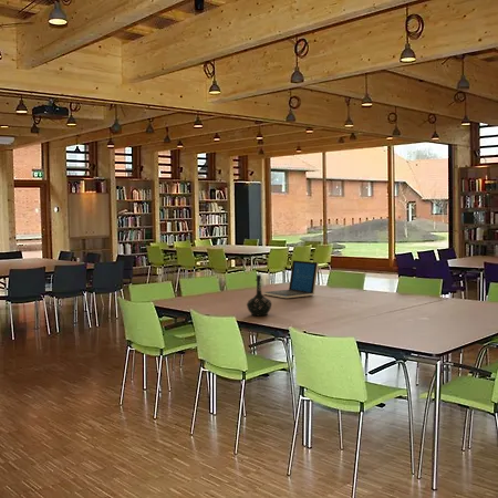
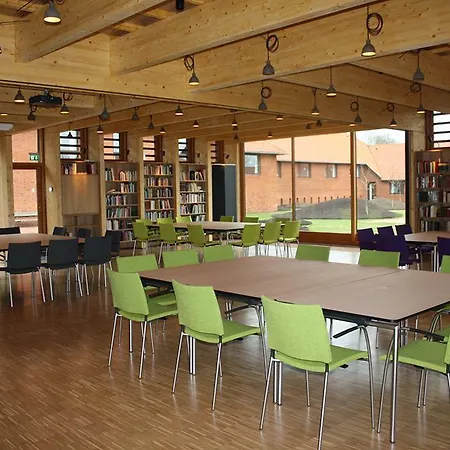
- laptop (290, 278)
- bottle (259, 294)
